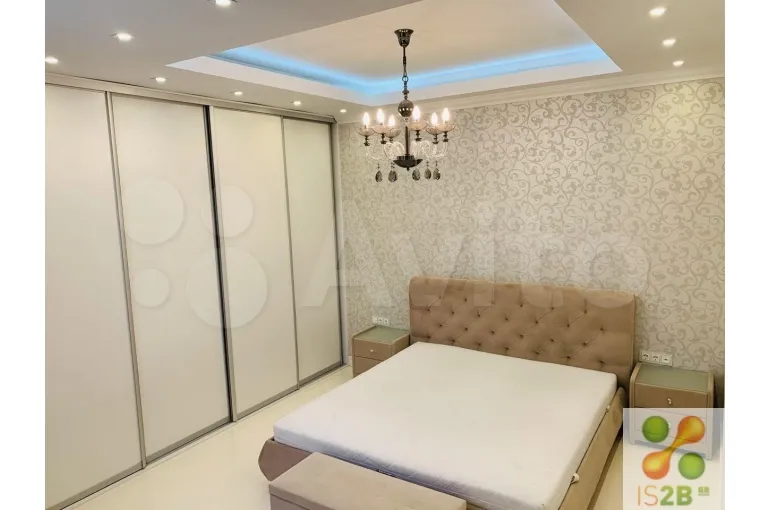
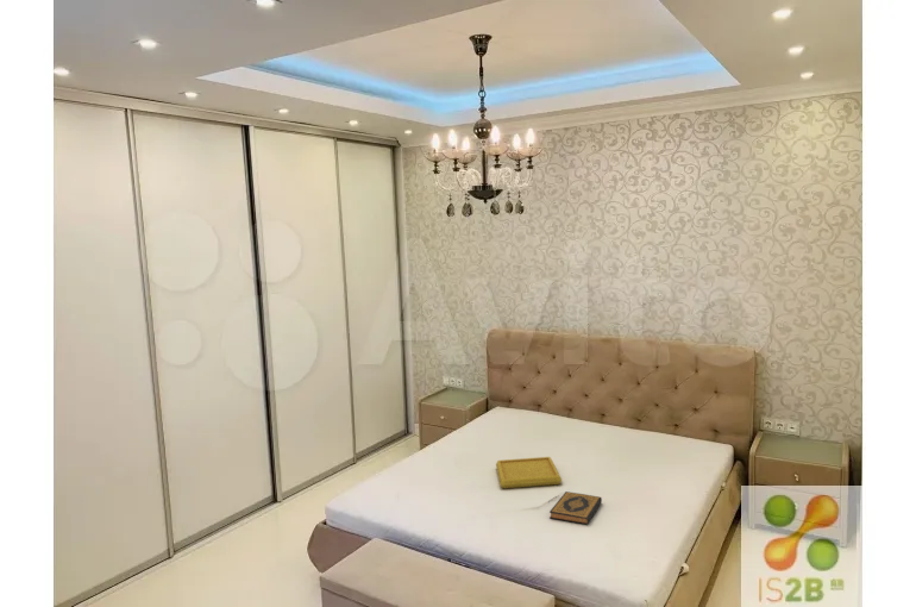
+ hardback book (576, 507)
+ serving tray (527, 471)
